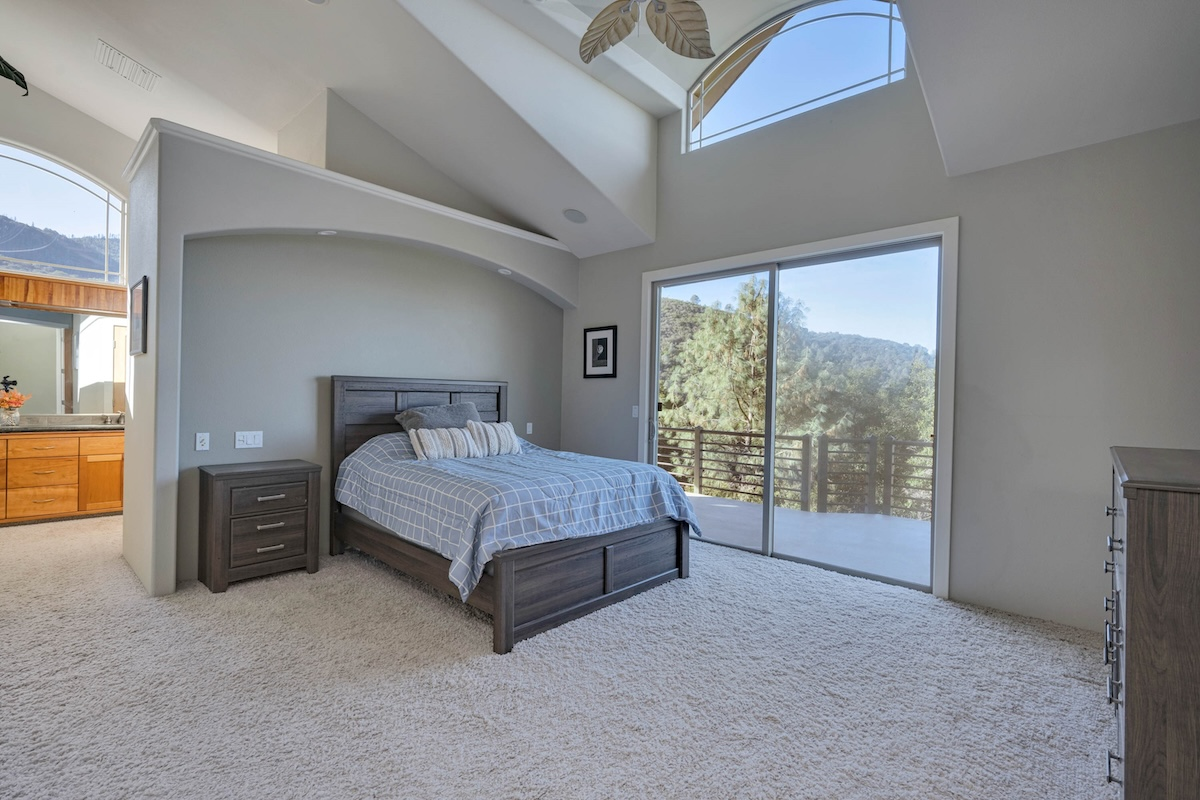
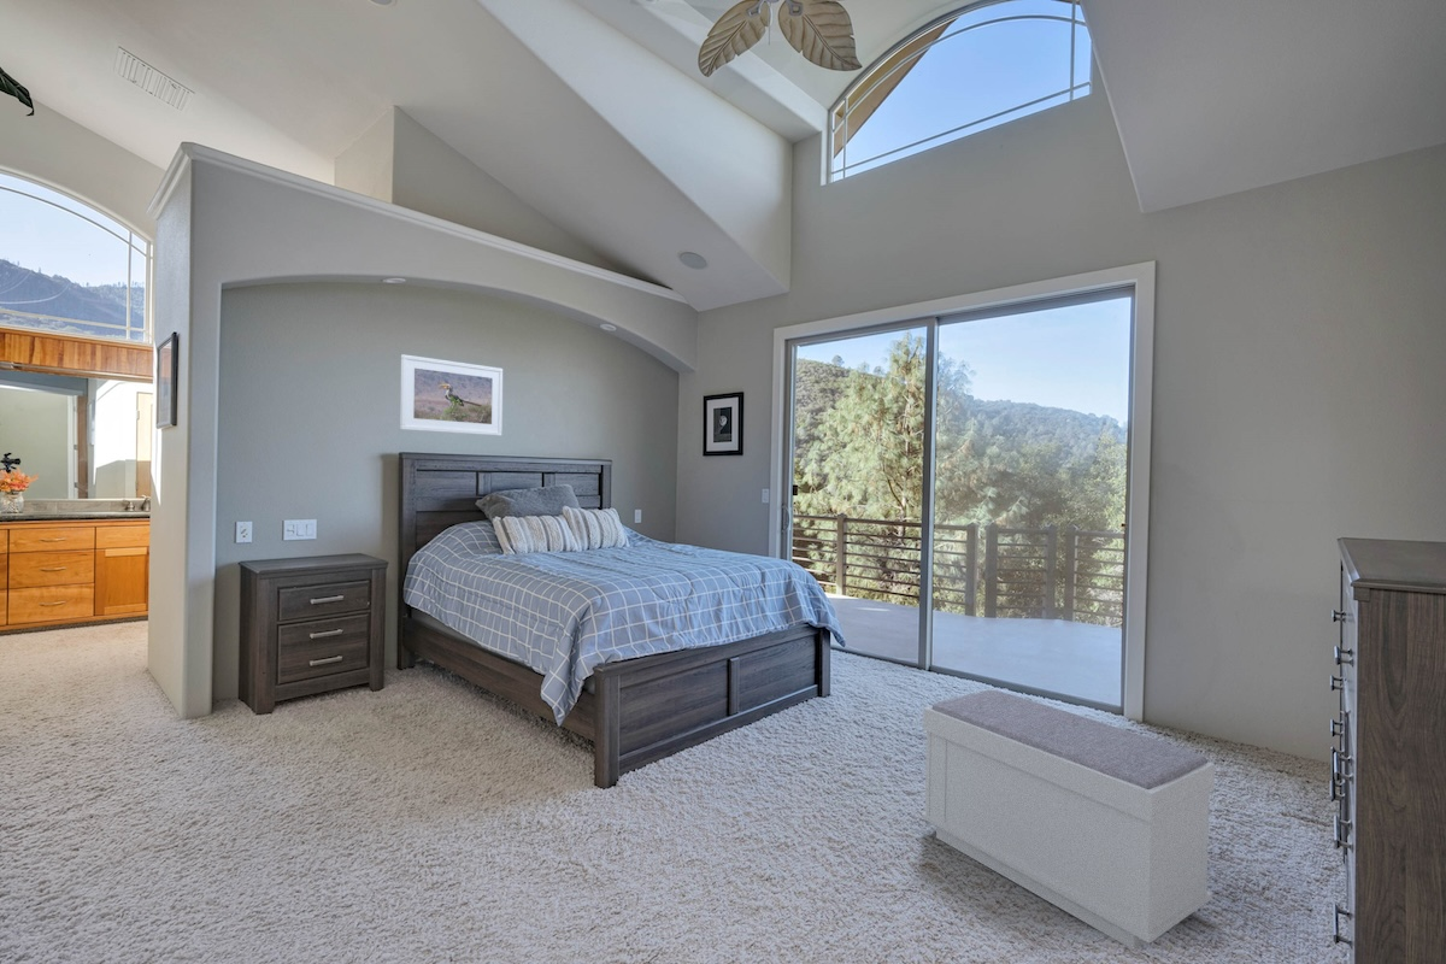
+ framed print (454, 396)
+ bench (1053, 797)
